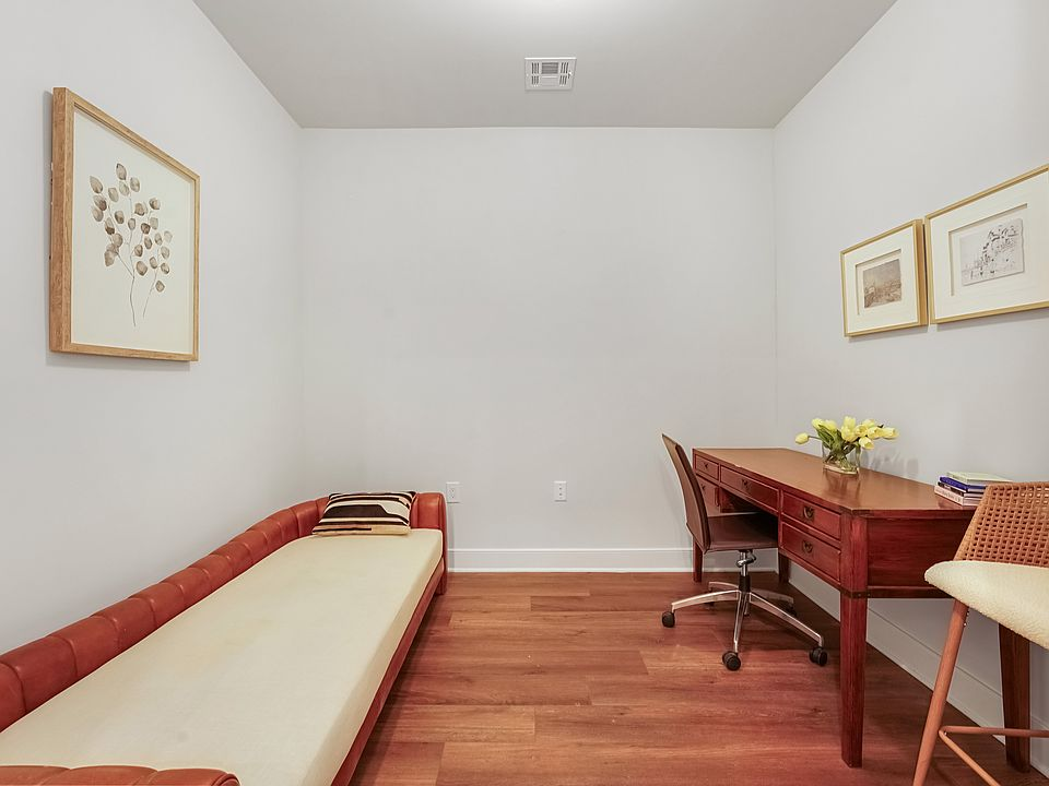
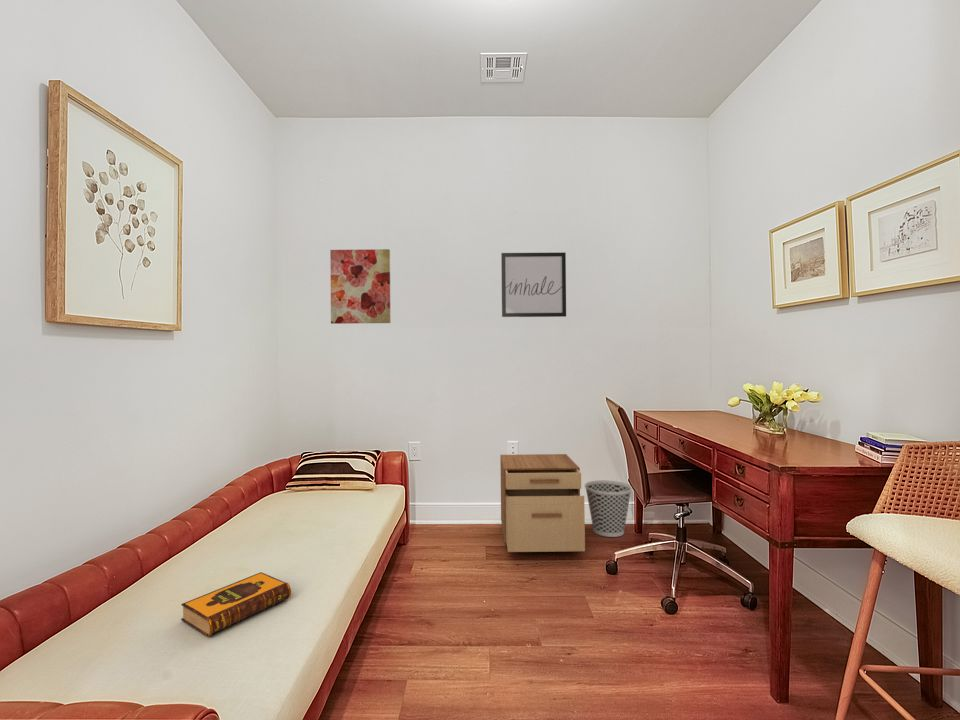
+ hardback book (238, 601)
+ wastebasket (608, 508)
+ wall art (360, 286)
+ filing cabinet (539, 502)
+ wall art (533, 284)
